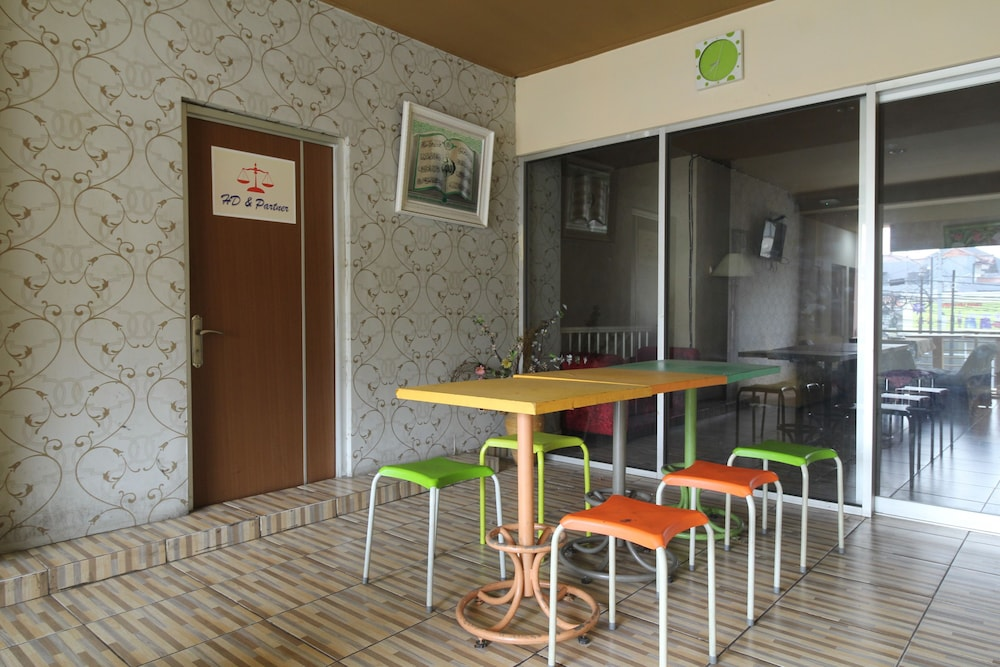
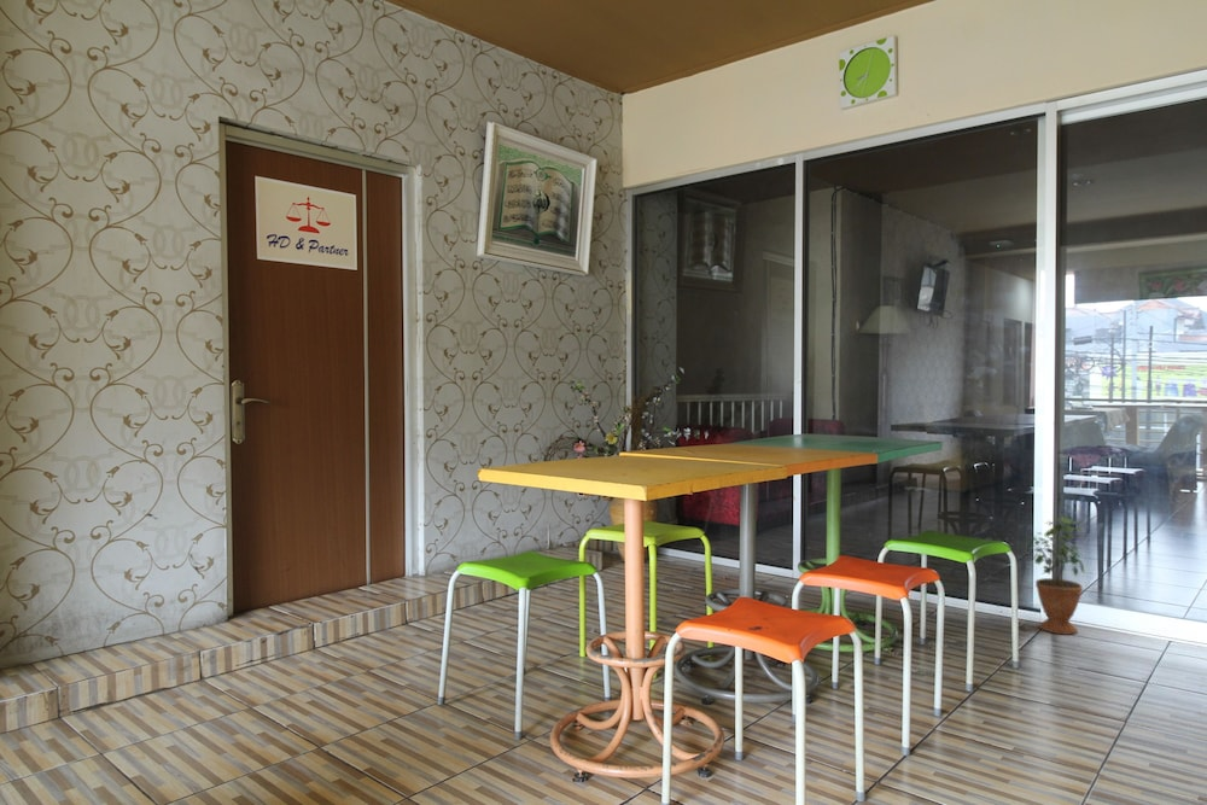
+ potted plant (1054, 571)
